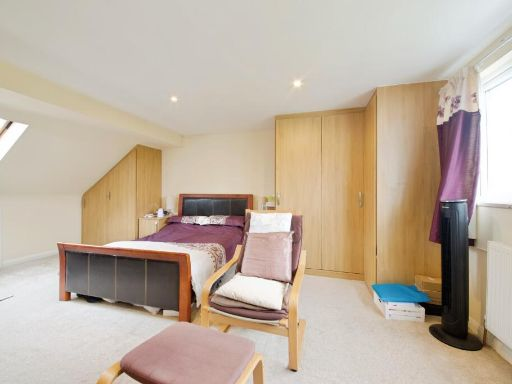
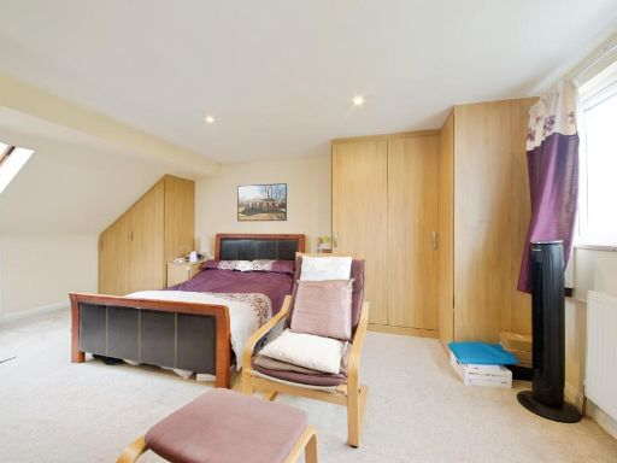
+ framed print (260, 203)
